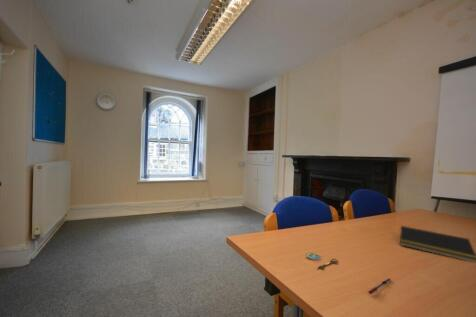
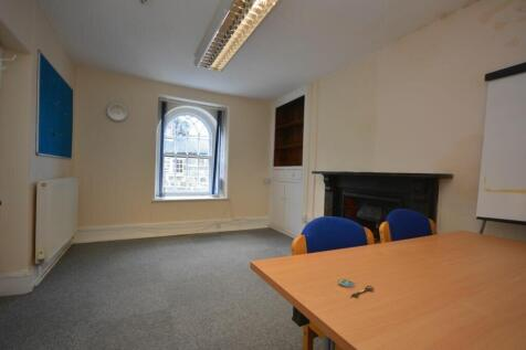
- notepad (433, 241)
- pen (380, 285)
